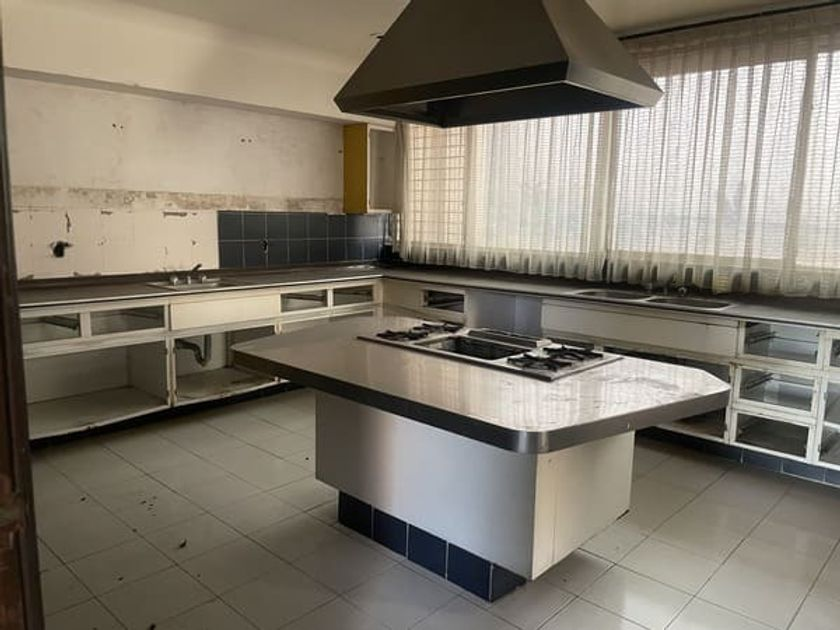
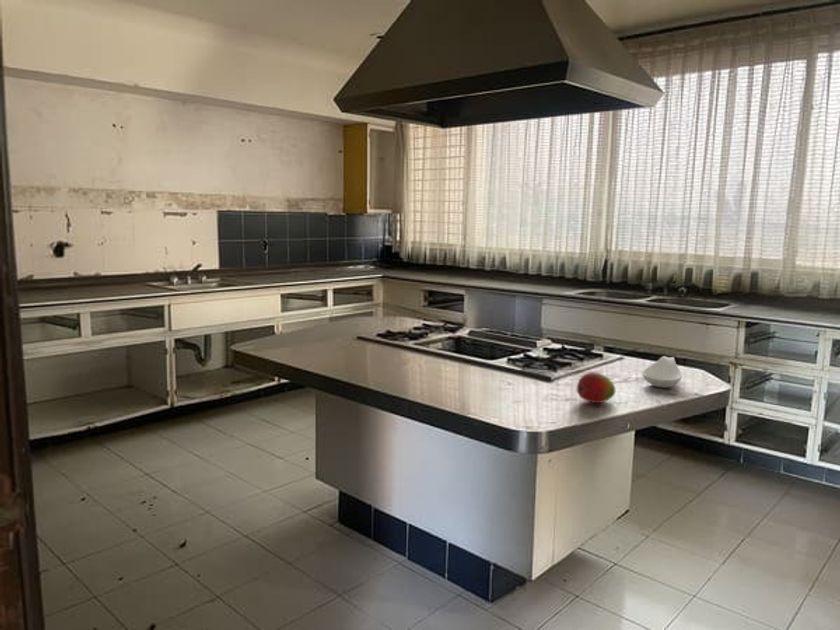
+ fruit (596, 387)
+ spoon rest (664, 370)
